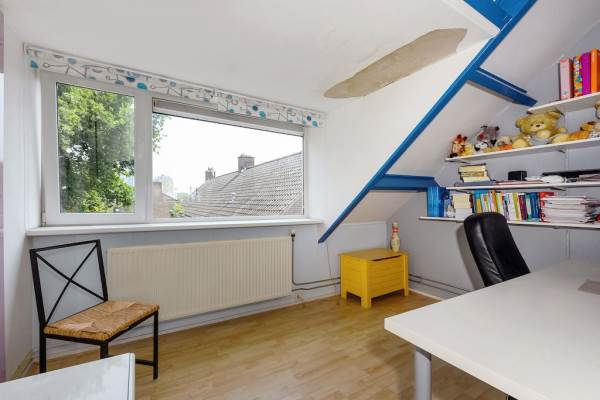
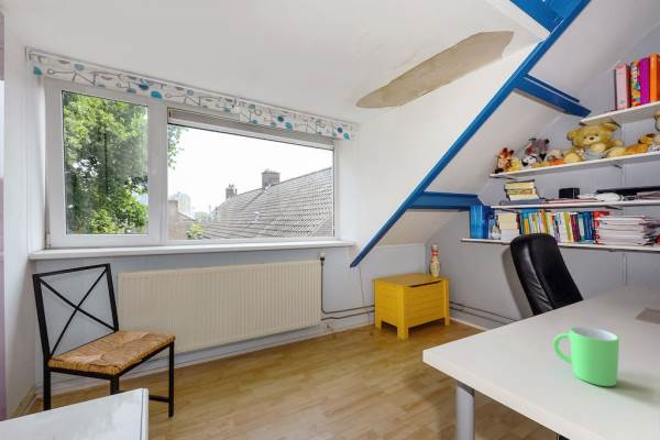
+ mug (584, 352)
